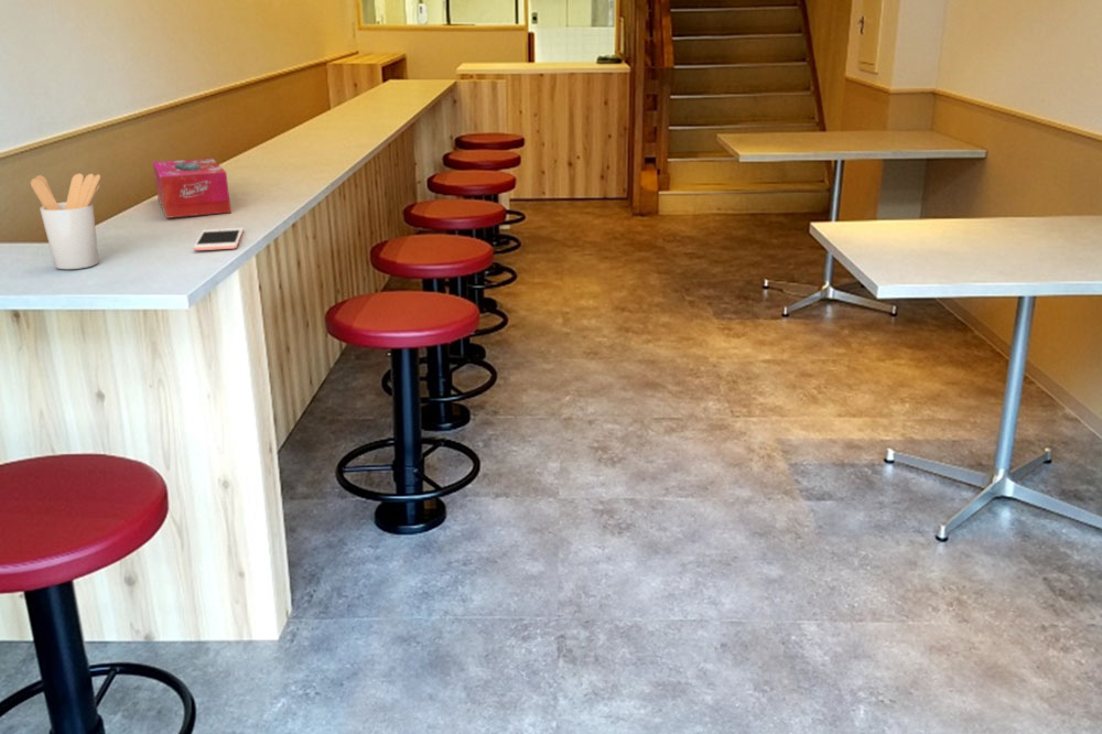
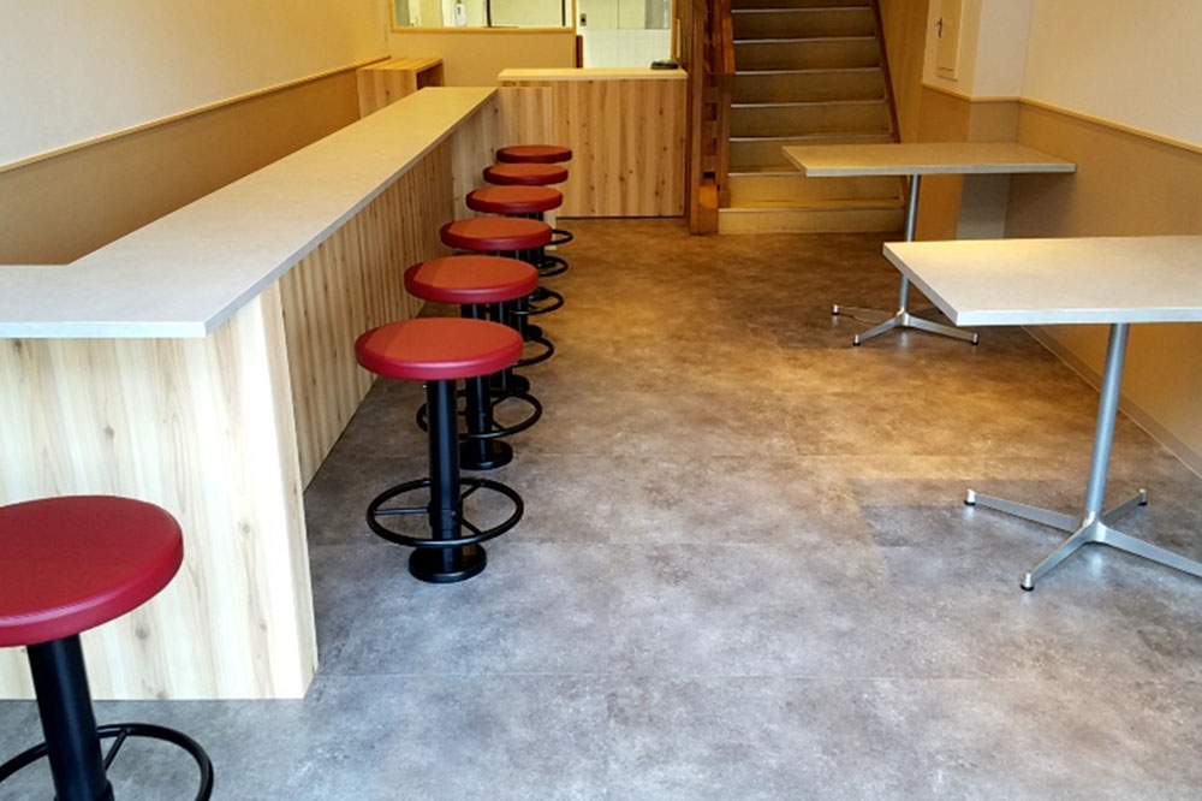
- cell phone (219, 238)
- tissue box (190, 186)
- utensil holder (76, 218)
